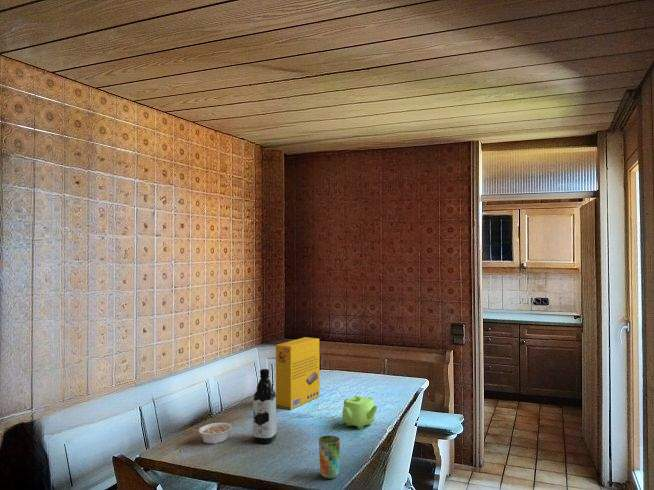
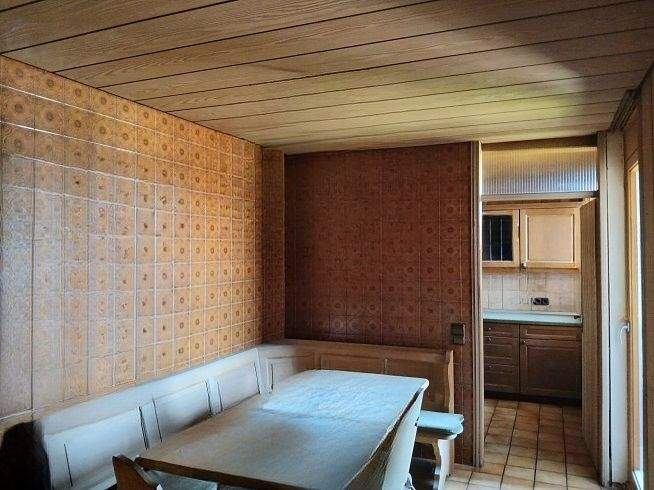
- teapot (360, 410)
- cup (329, 457)
- legume (214, 433)
- cereal box (298, 371)
- water bottle (264, 404)
